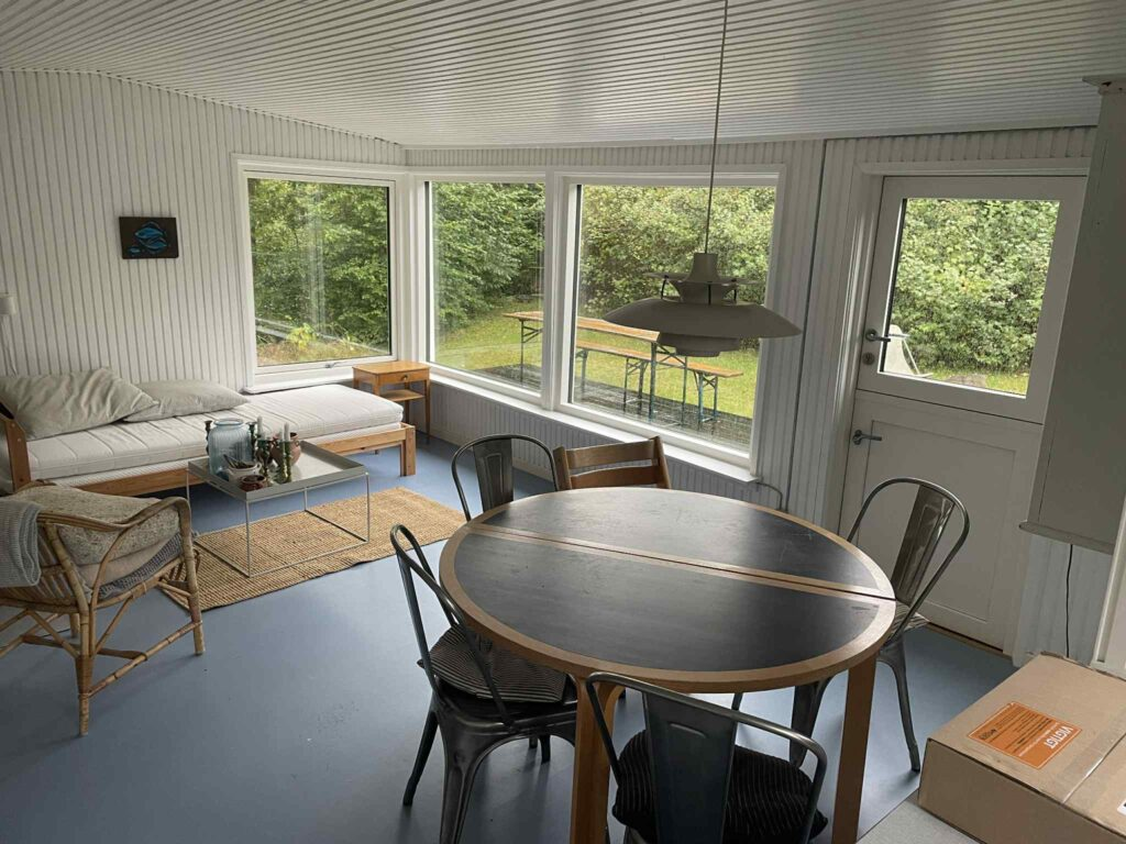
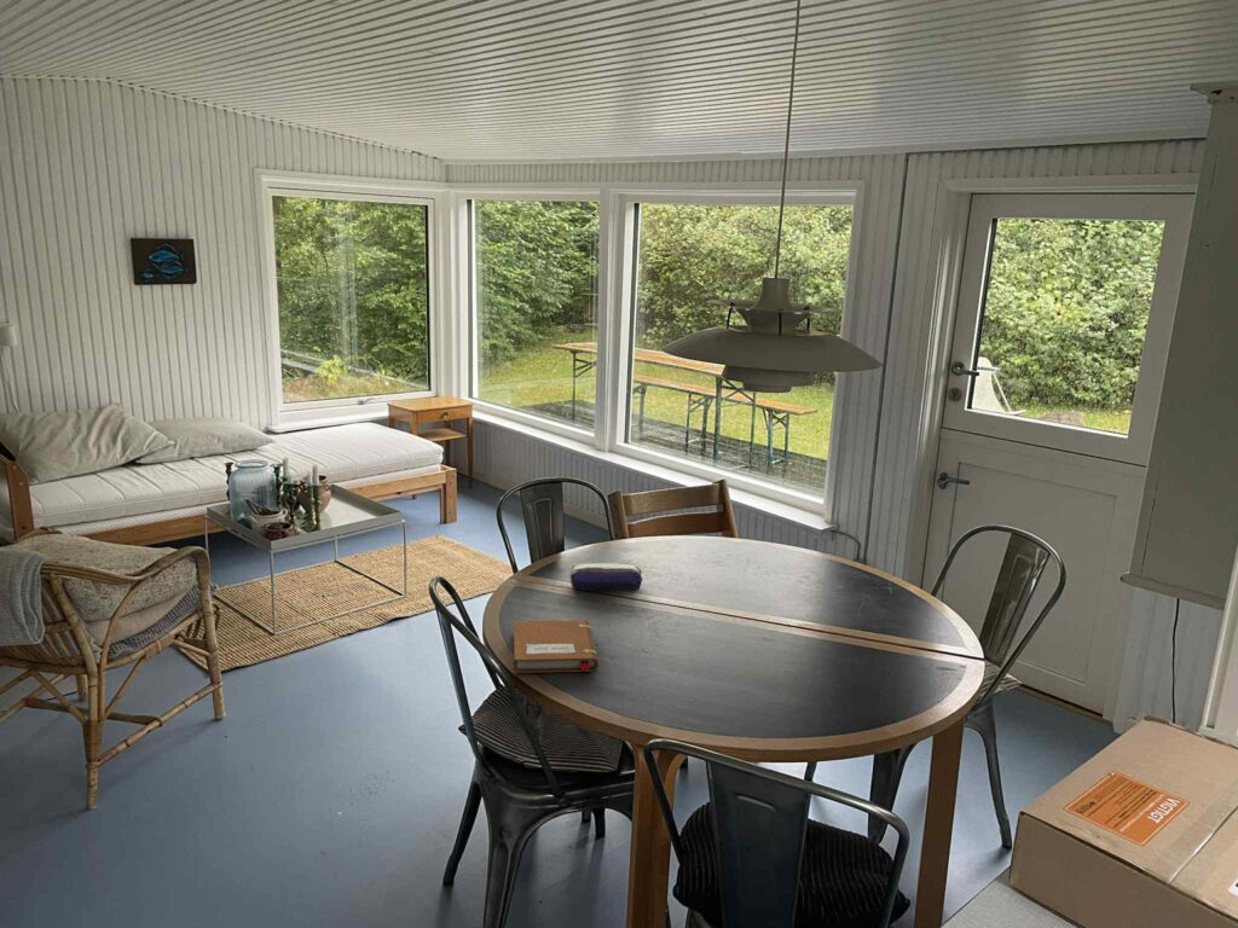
+ notebook (554, 645)
+ pencil case (606, 576)
